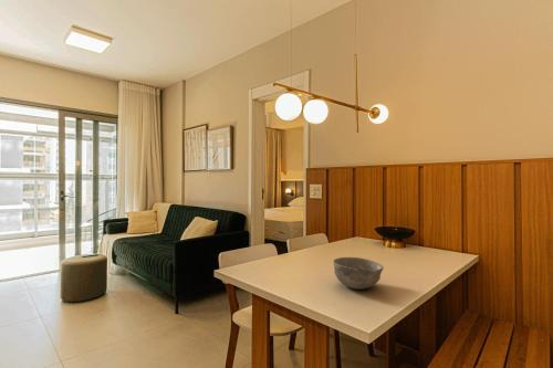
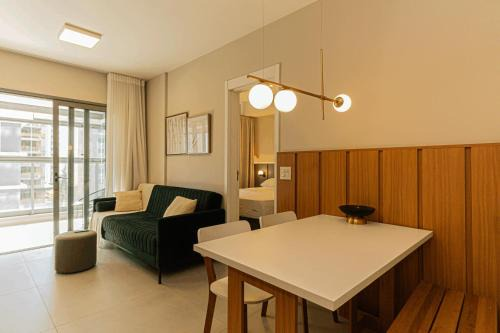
- bowl (357, 273)
